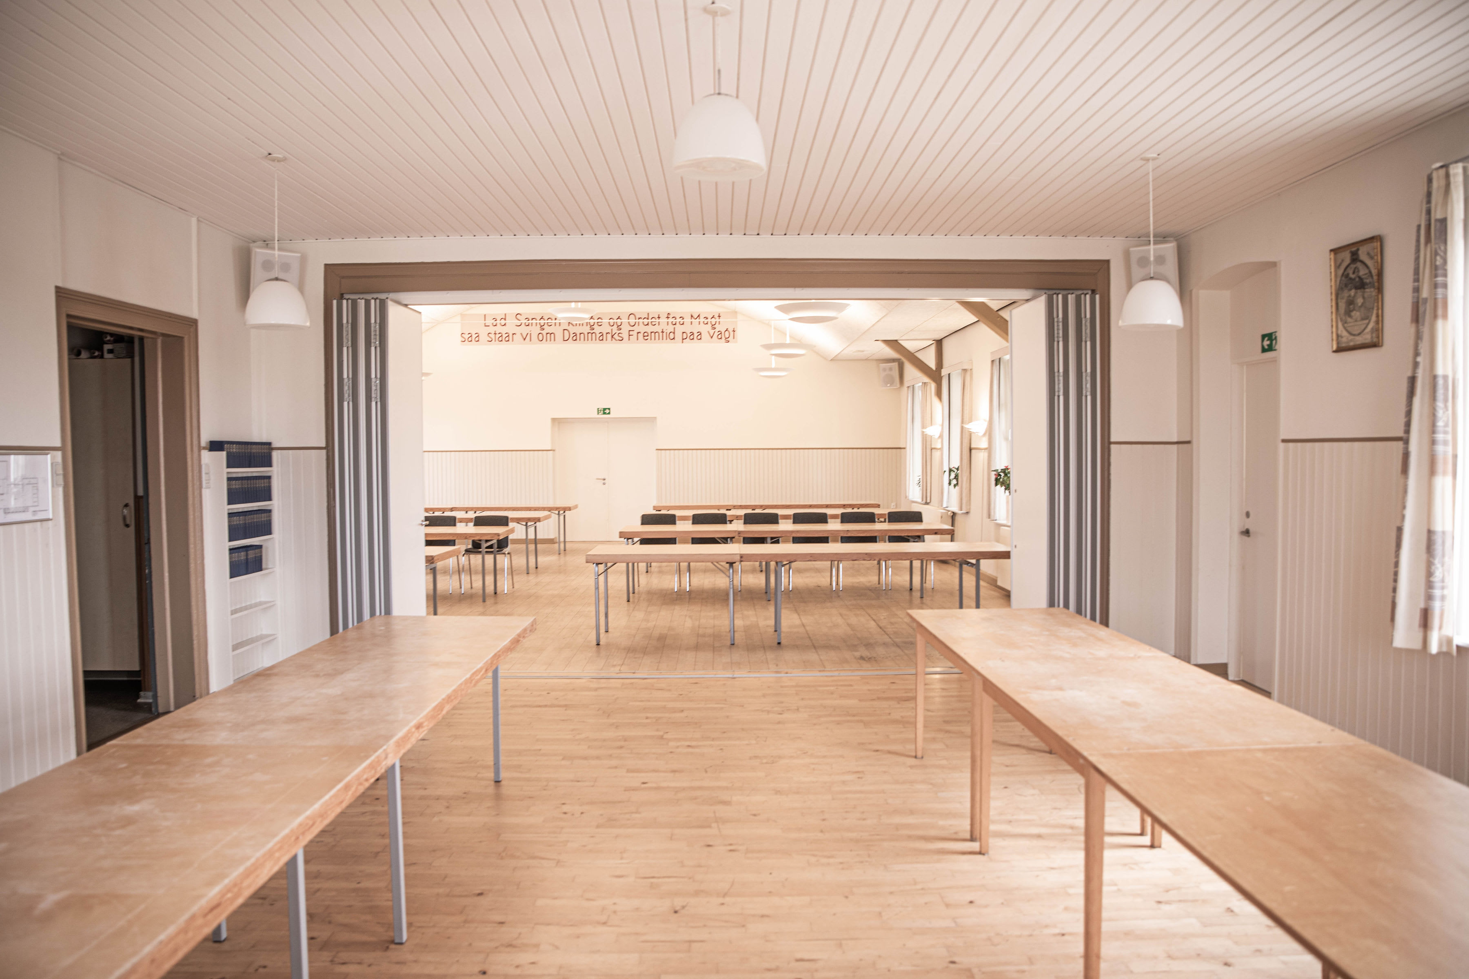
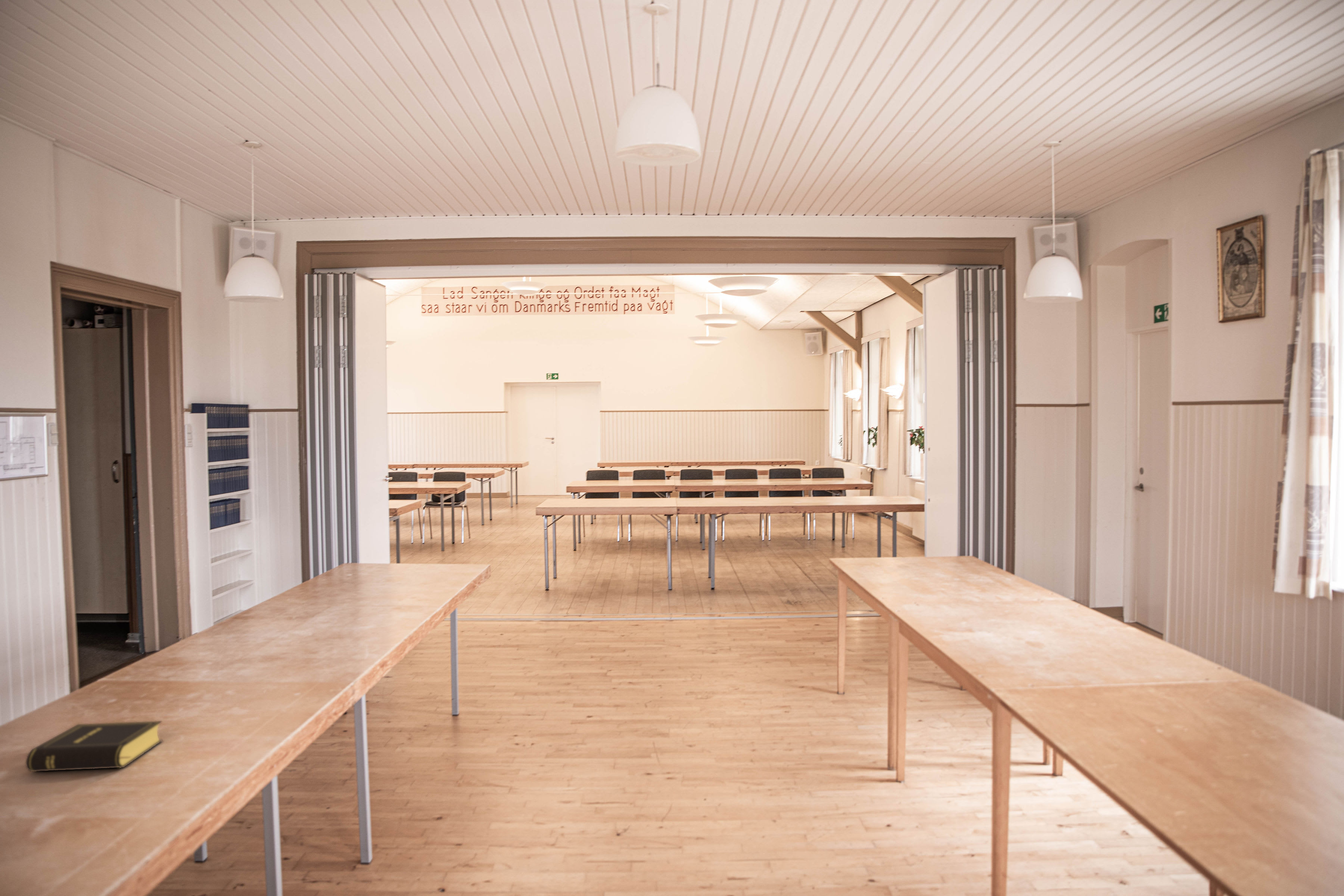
+ book (101, 746)
